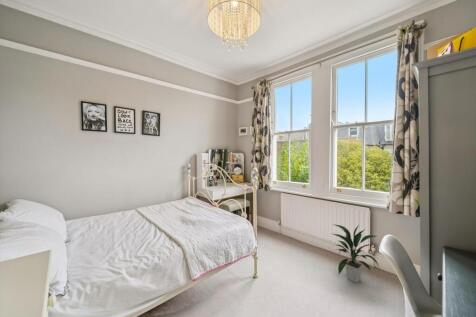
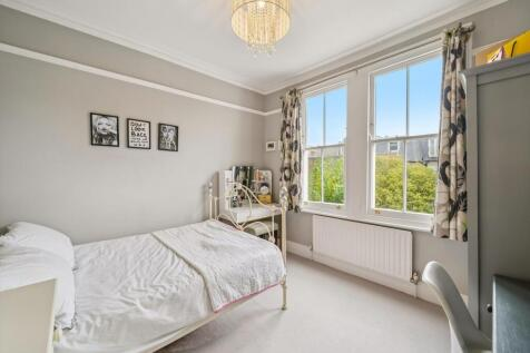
- indoor plant (351, 251)
